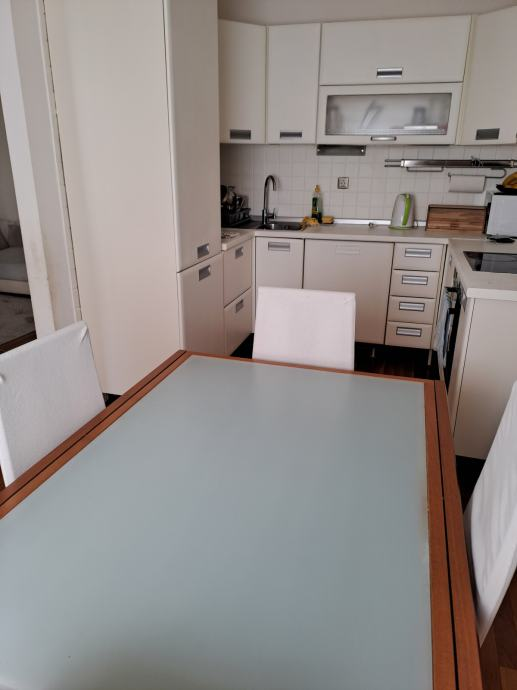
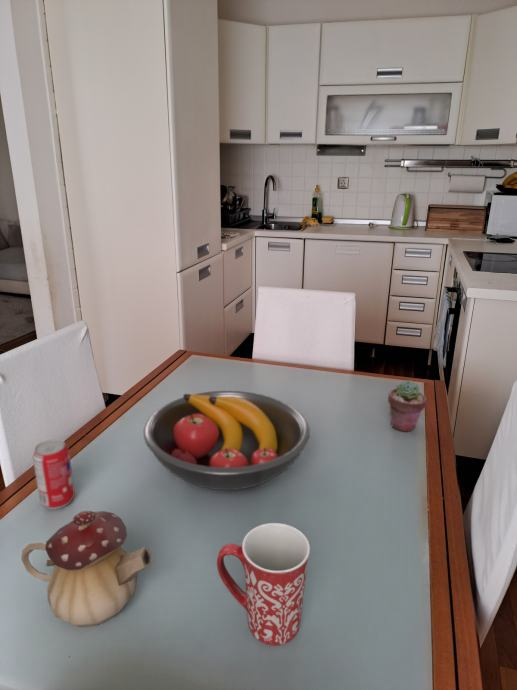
+ mug (262, 582)
+ teapot (83, 556)
+ fruit bowl (227, 439)
+ potted succulent (406, 404)
+ beverage can (54, 474)
